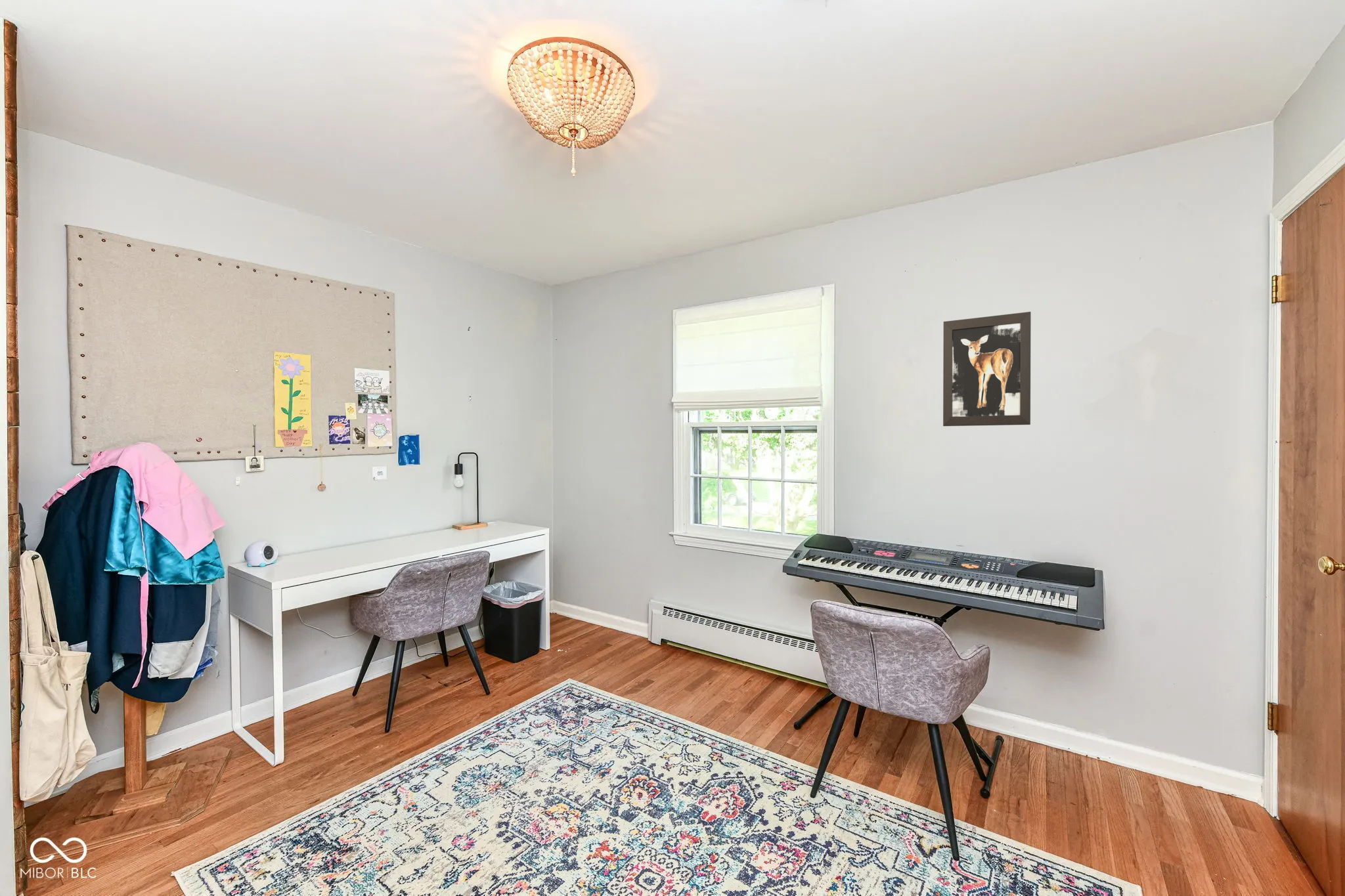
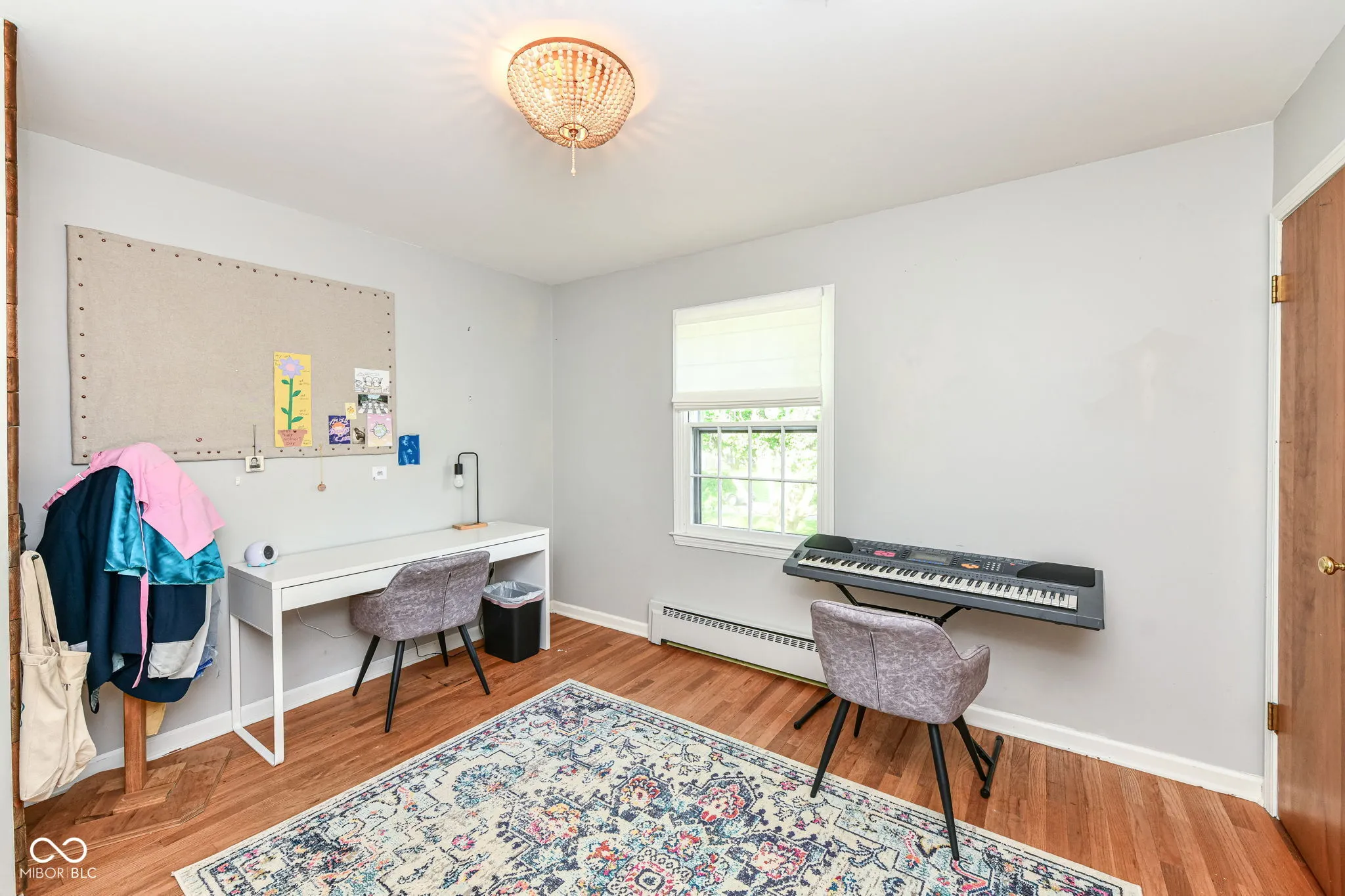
- wall art (985, 371)
